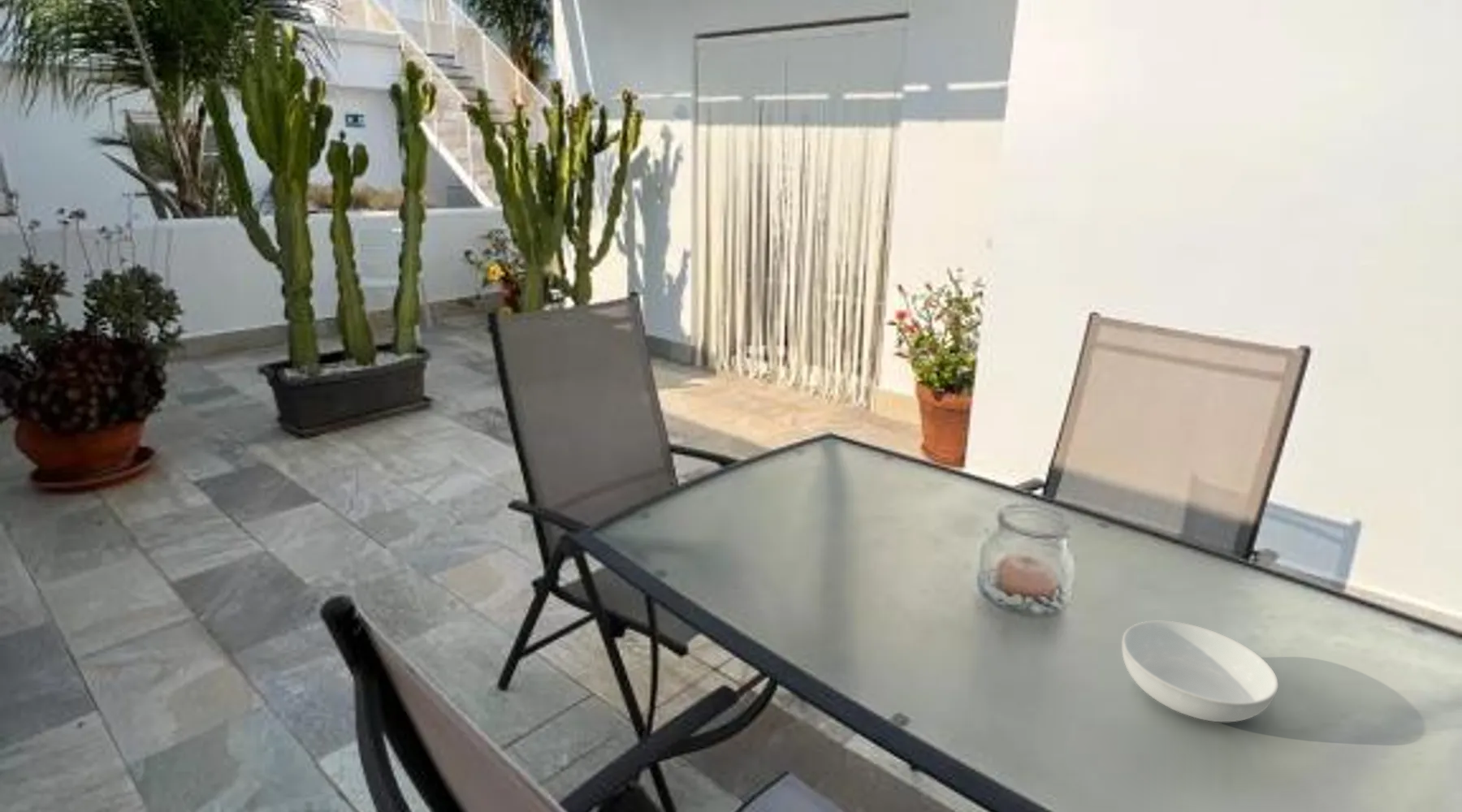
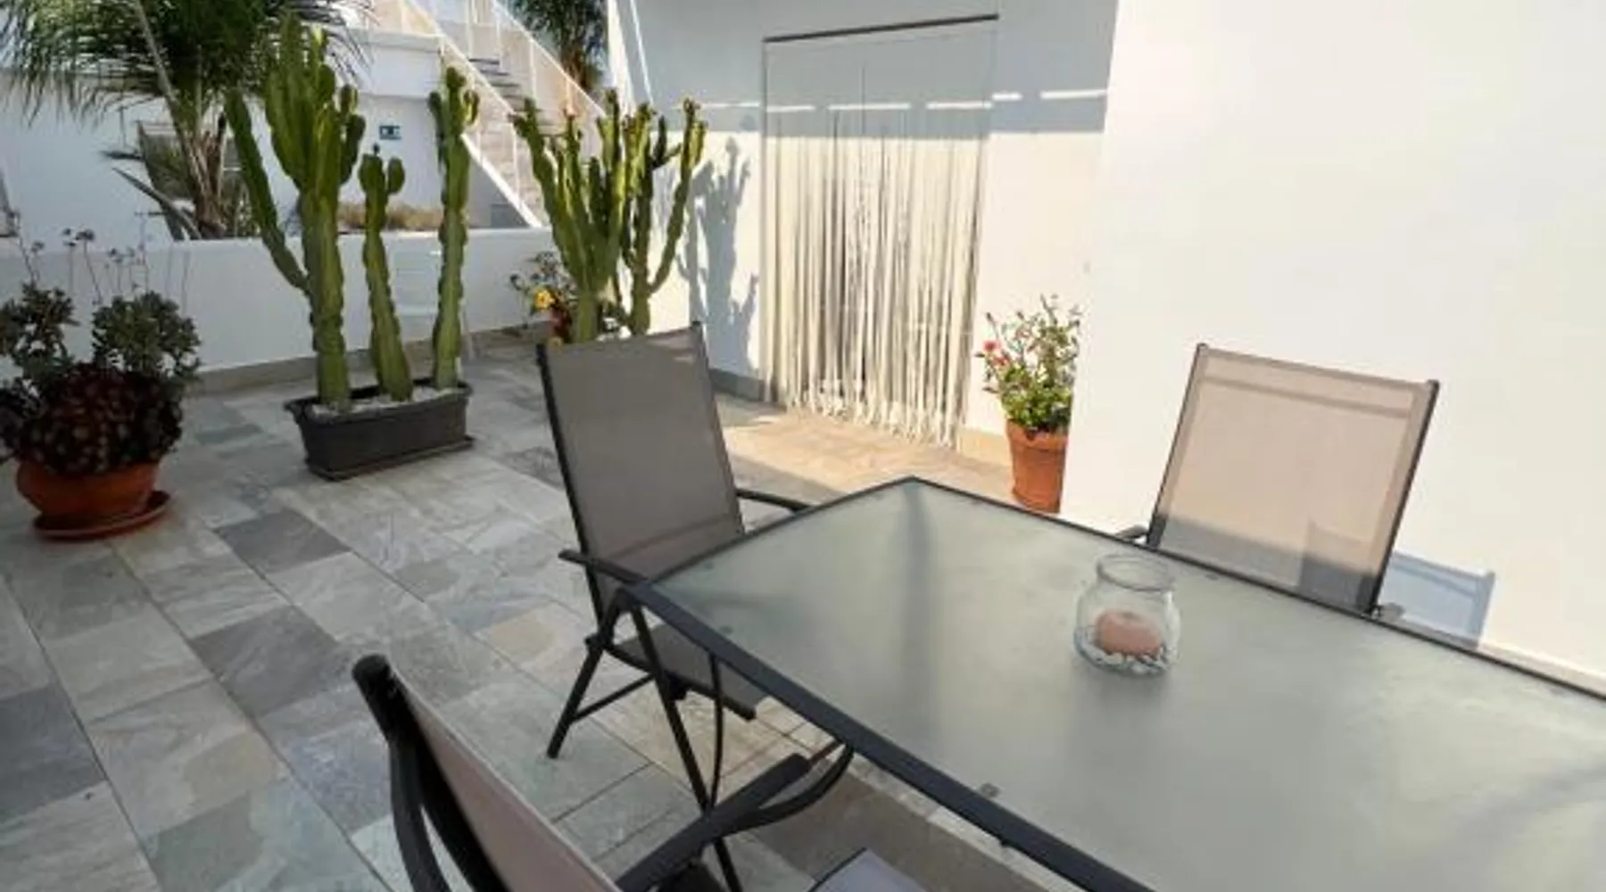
- serving bowl (1193, 676)
